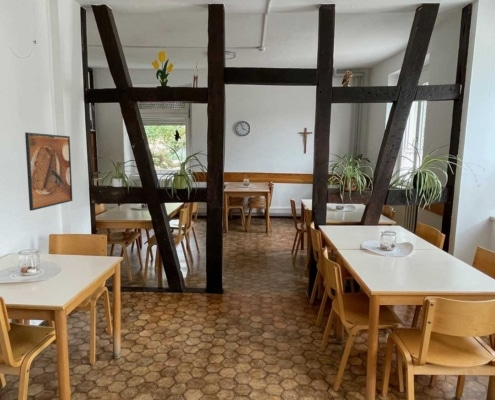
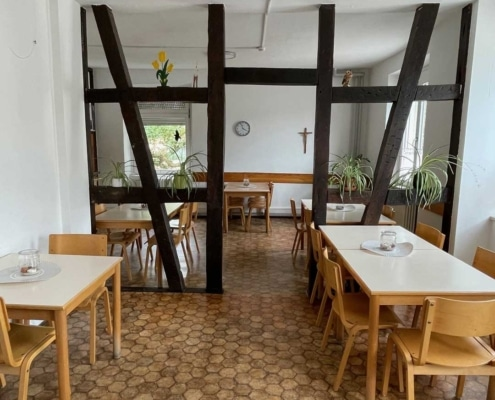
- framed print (51, 170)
